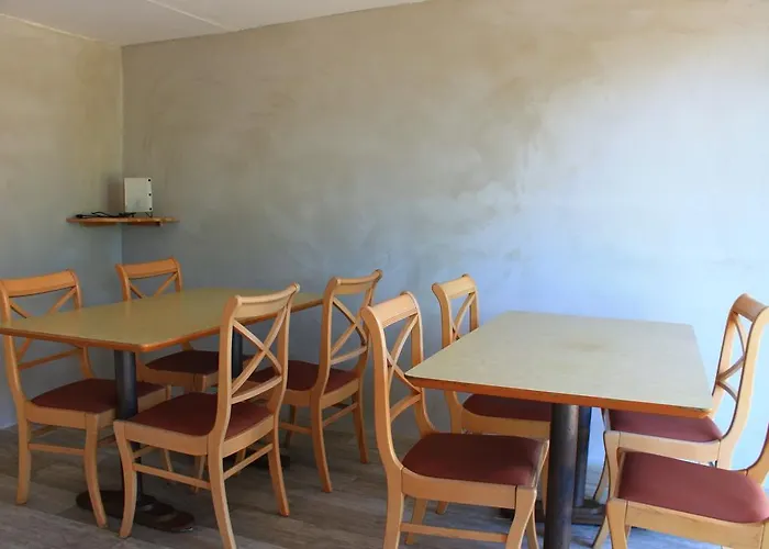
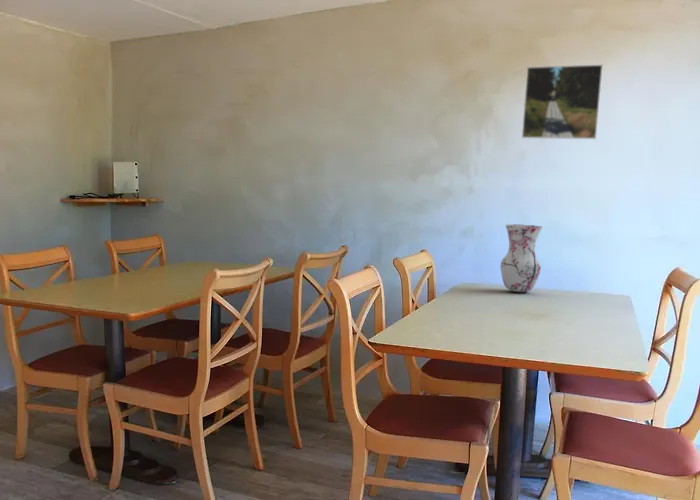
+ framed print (561, 102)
+ vase (520, 258)
